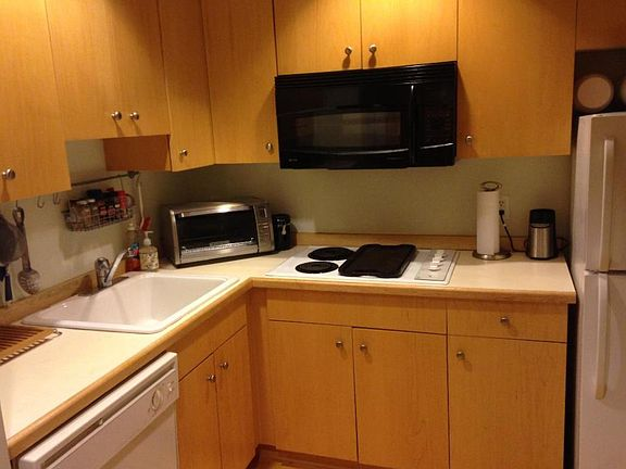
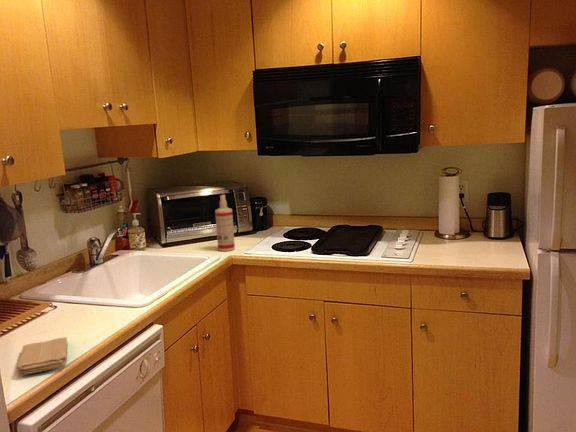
+ spray bottle (224, 222)
+ washcloth (43, 354)
